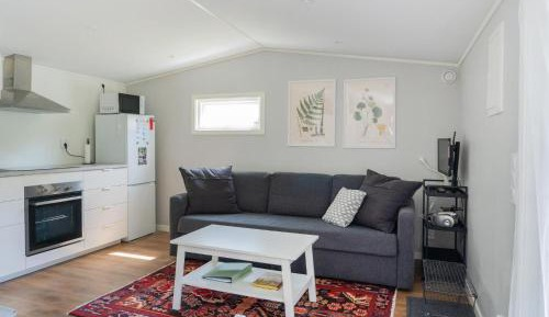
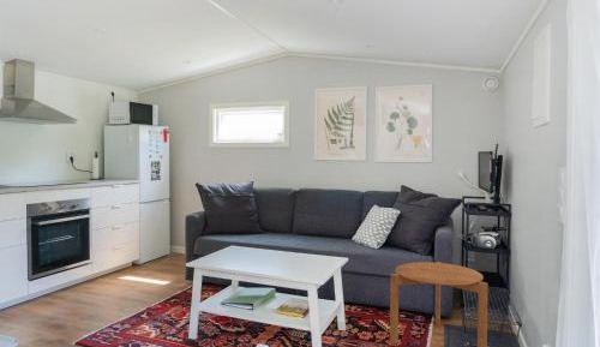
+ side table (437, 304)
